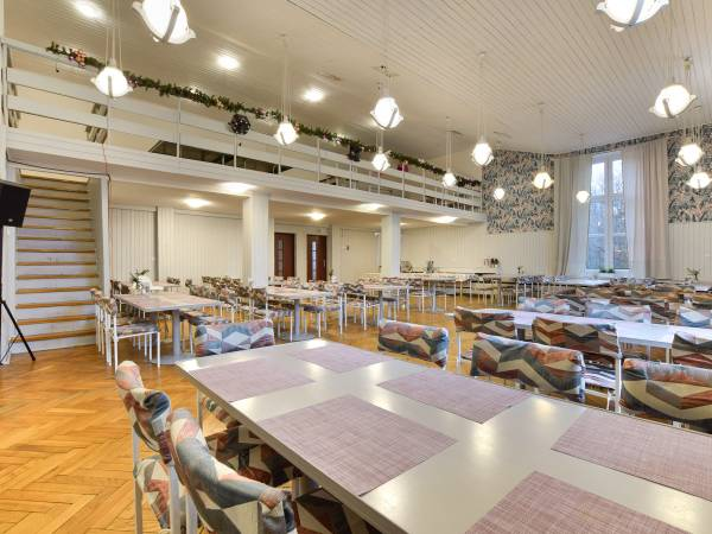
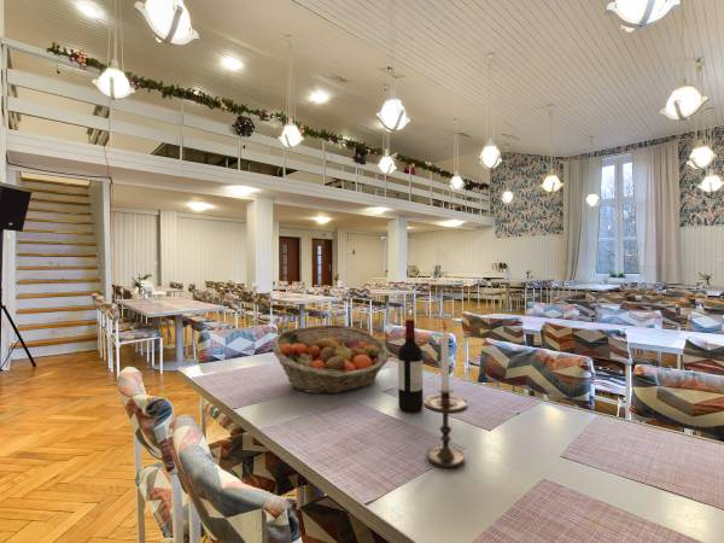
+ fruit basket (332, 355)
+ candlestick (444, 389)
+ wine bottle (410, 363)
